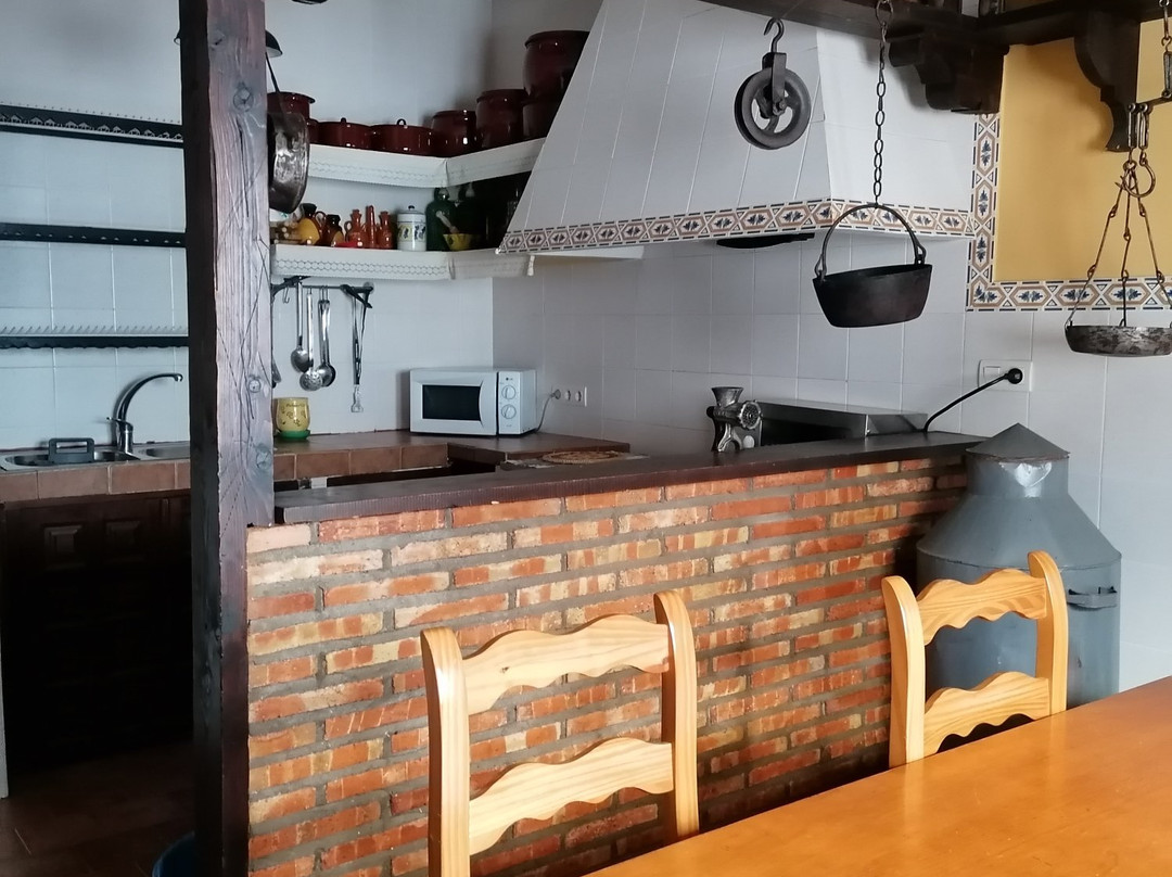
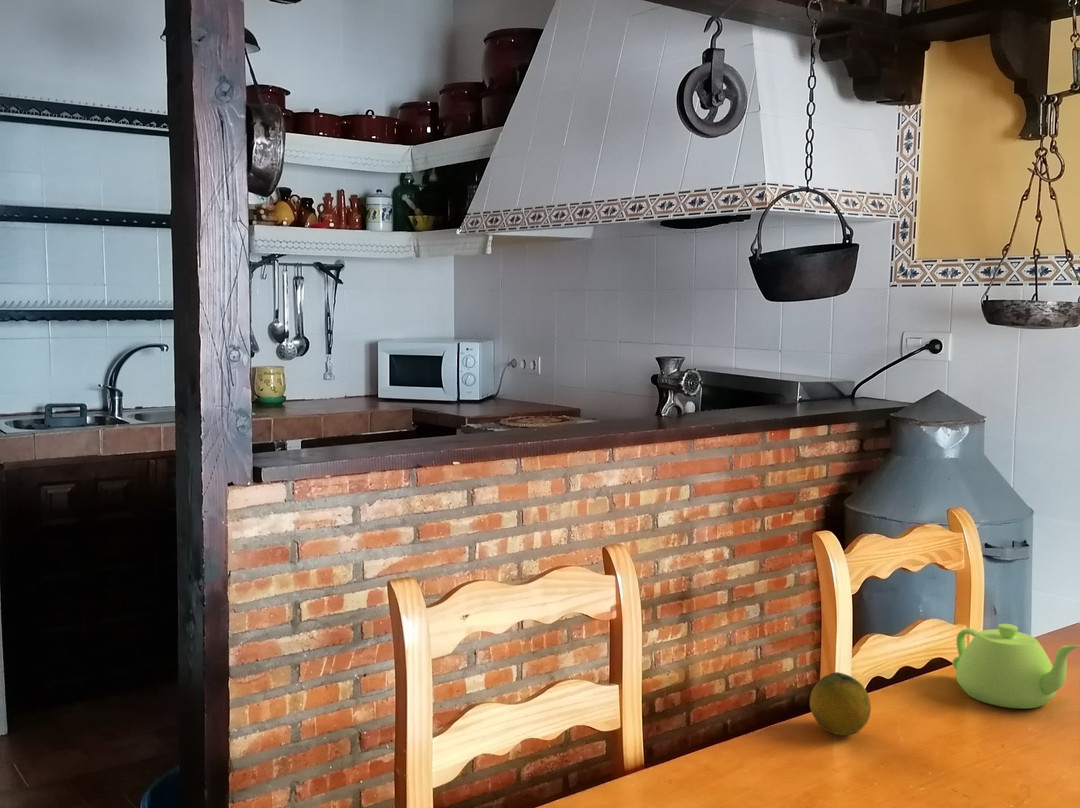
+ fruit (840, 704)
+ teapot (1011, 661)
